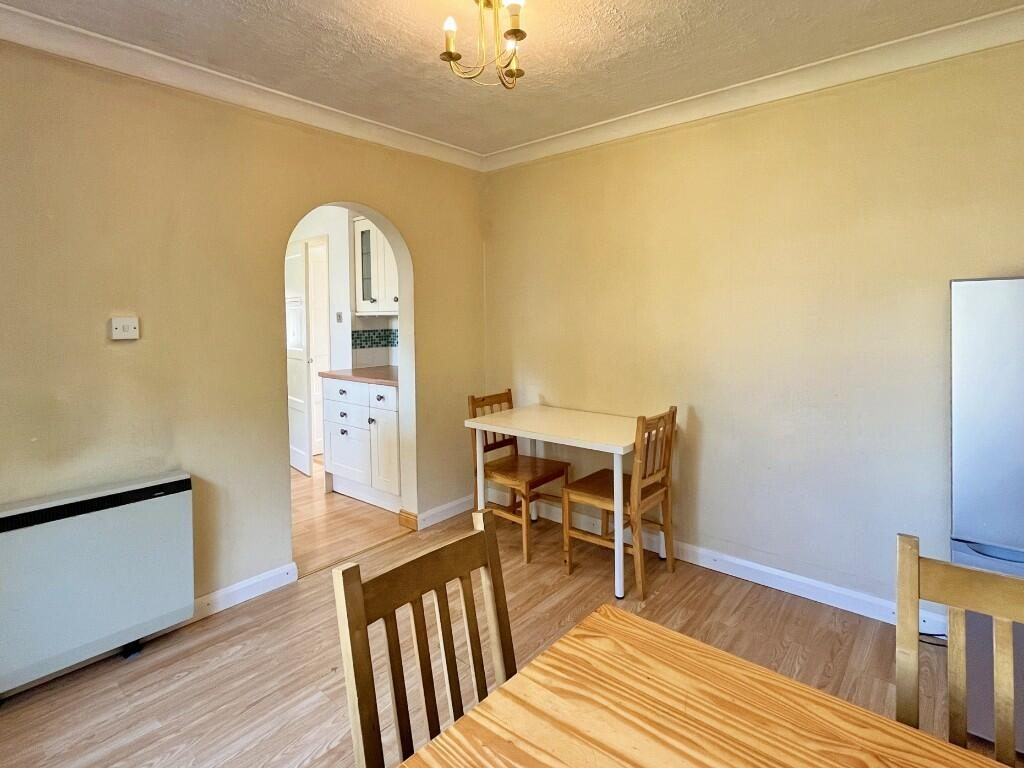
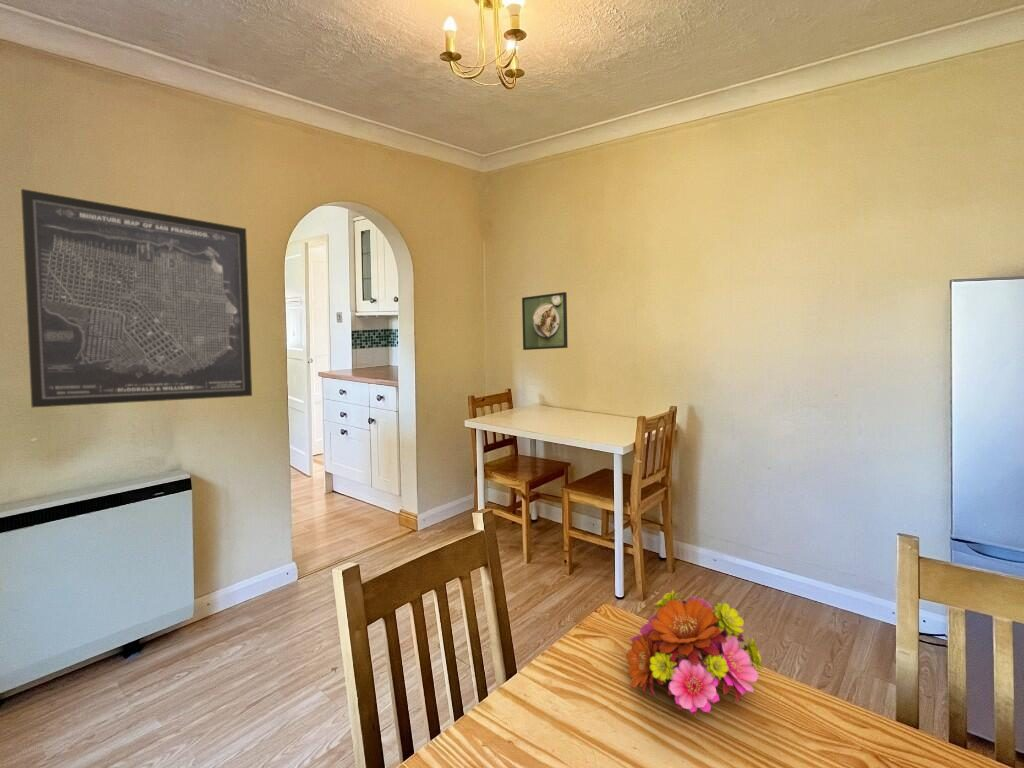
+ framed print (544, 322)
+ wall art (152, 306)
+ flower bouquet (694, 642)
